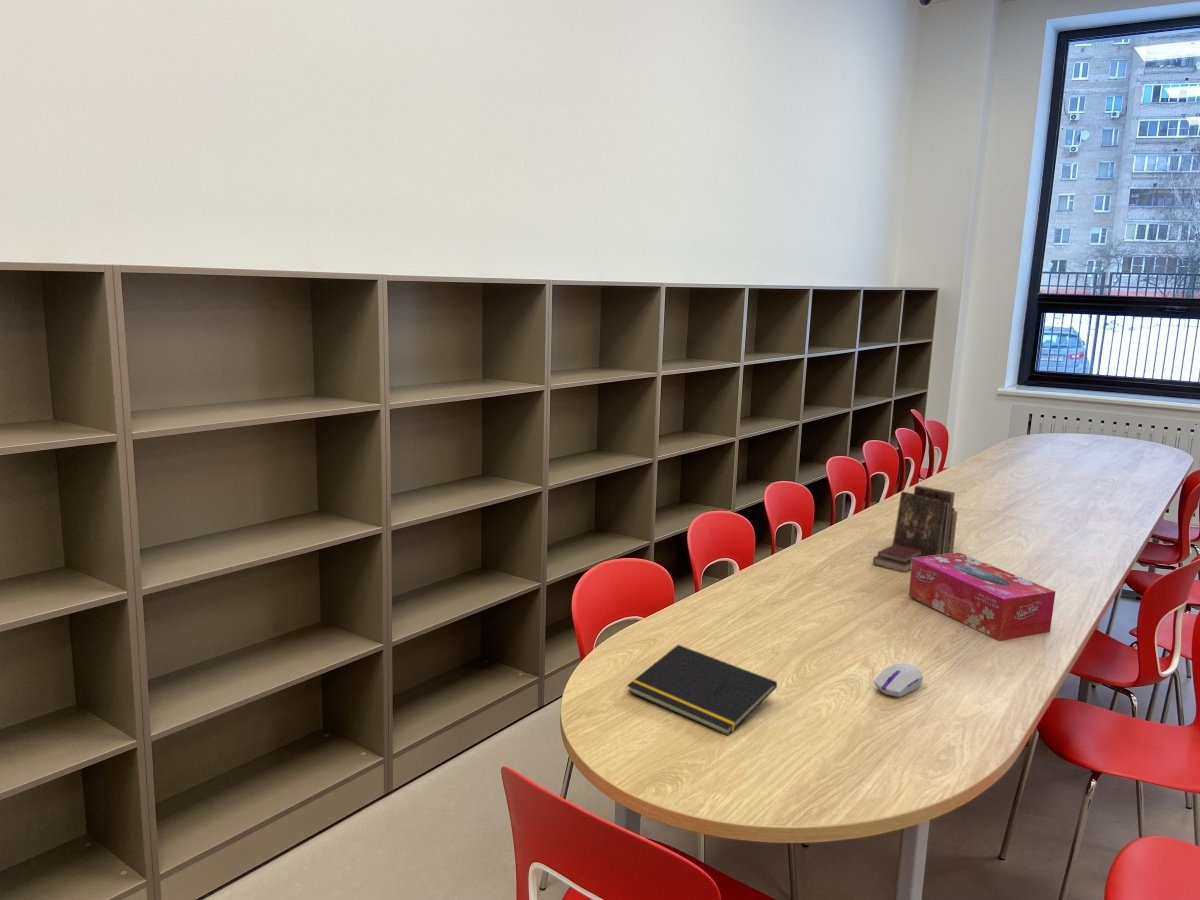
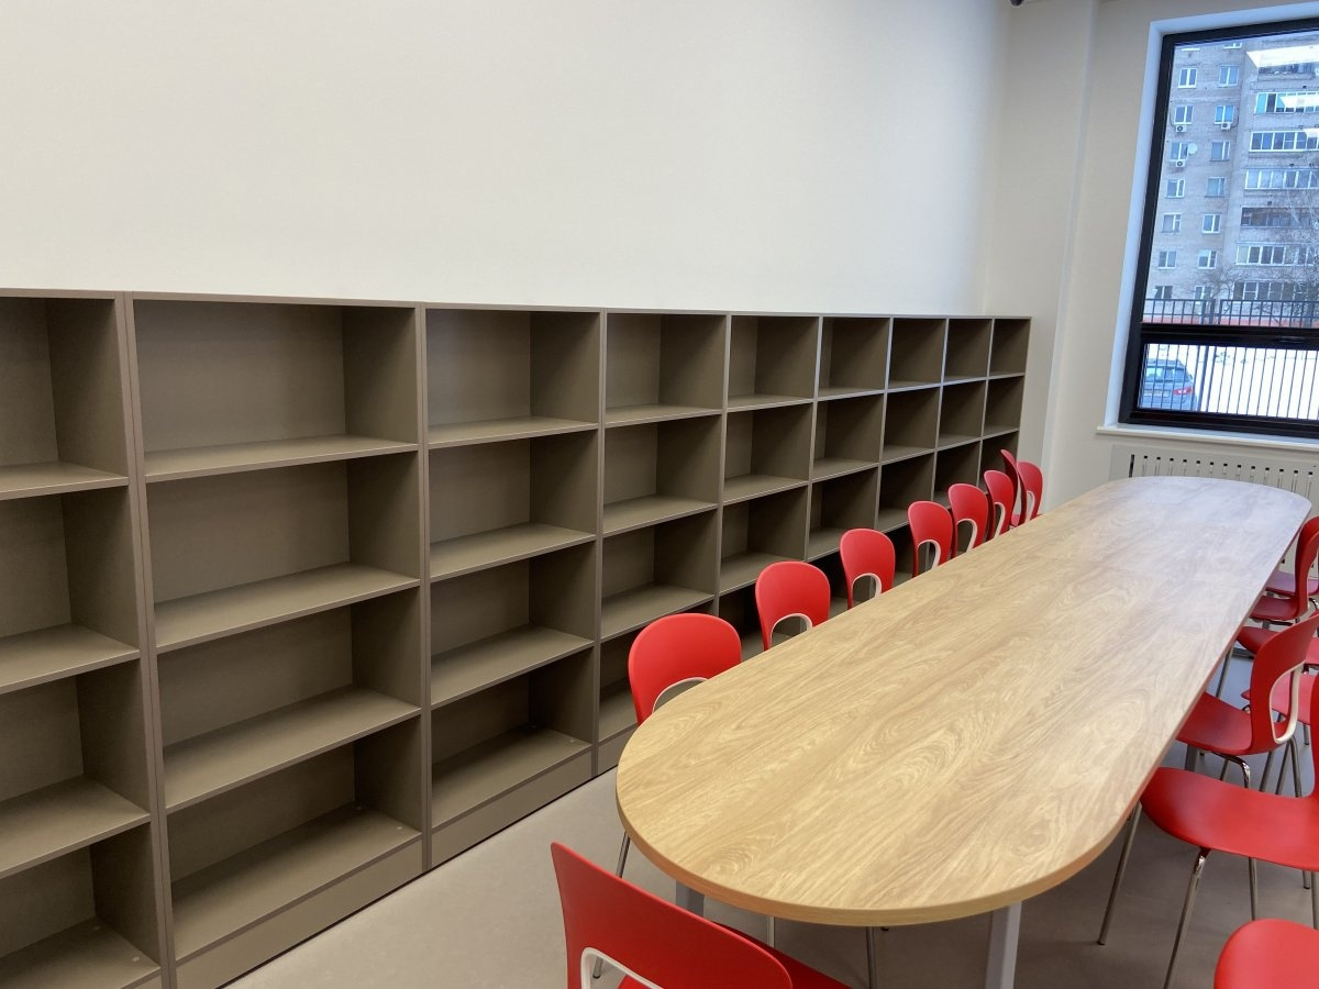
- computer mouse (900, 677)
- book (916, 526)
- tissue box (977, 593)
- notepad (701, 686)
